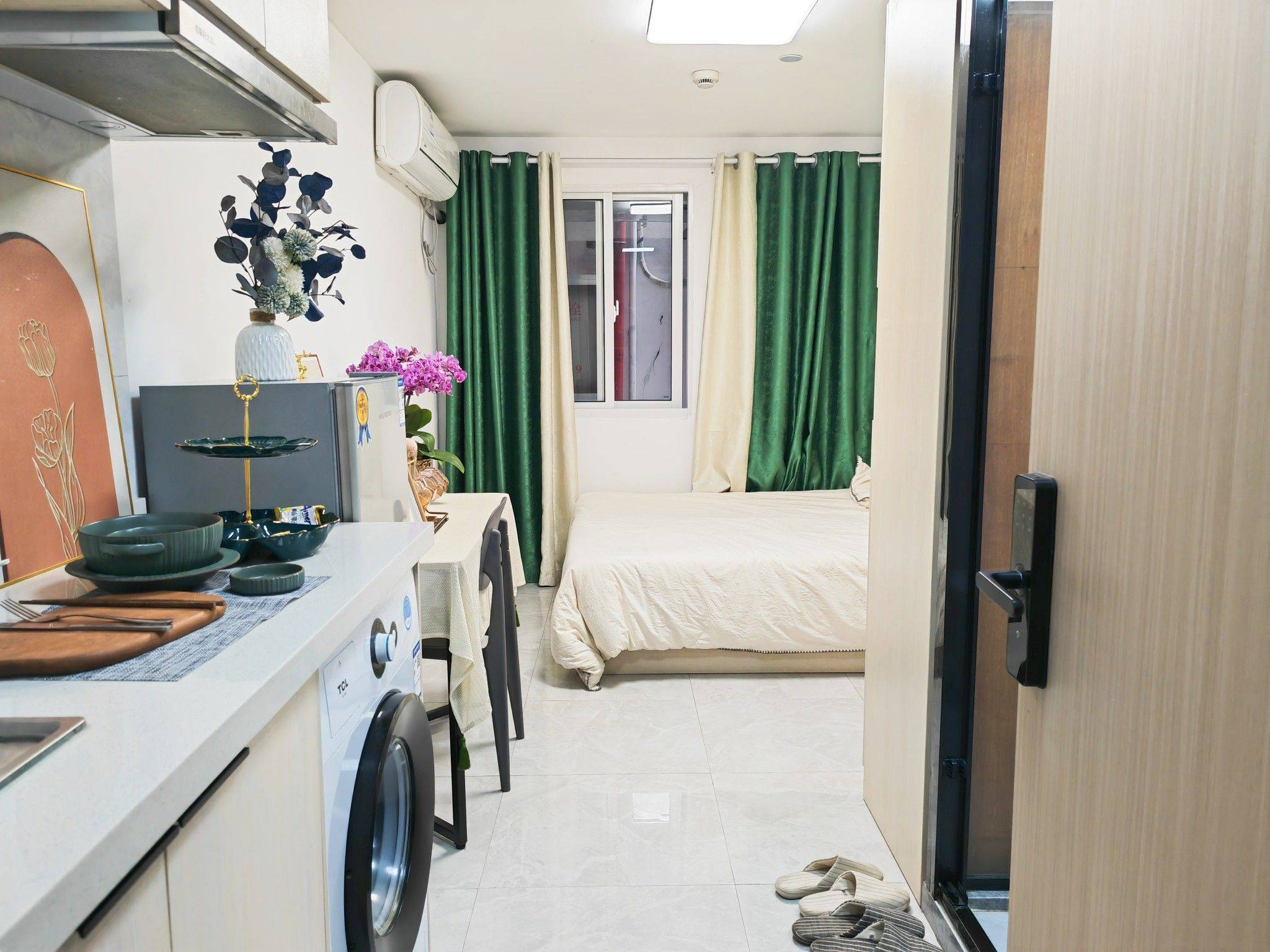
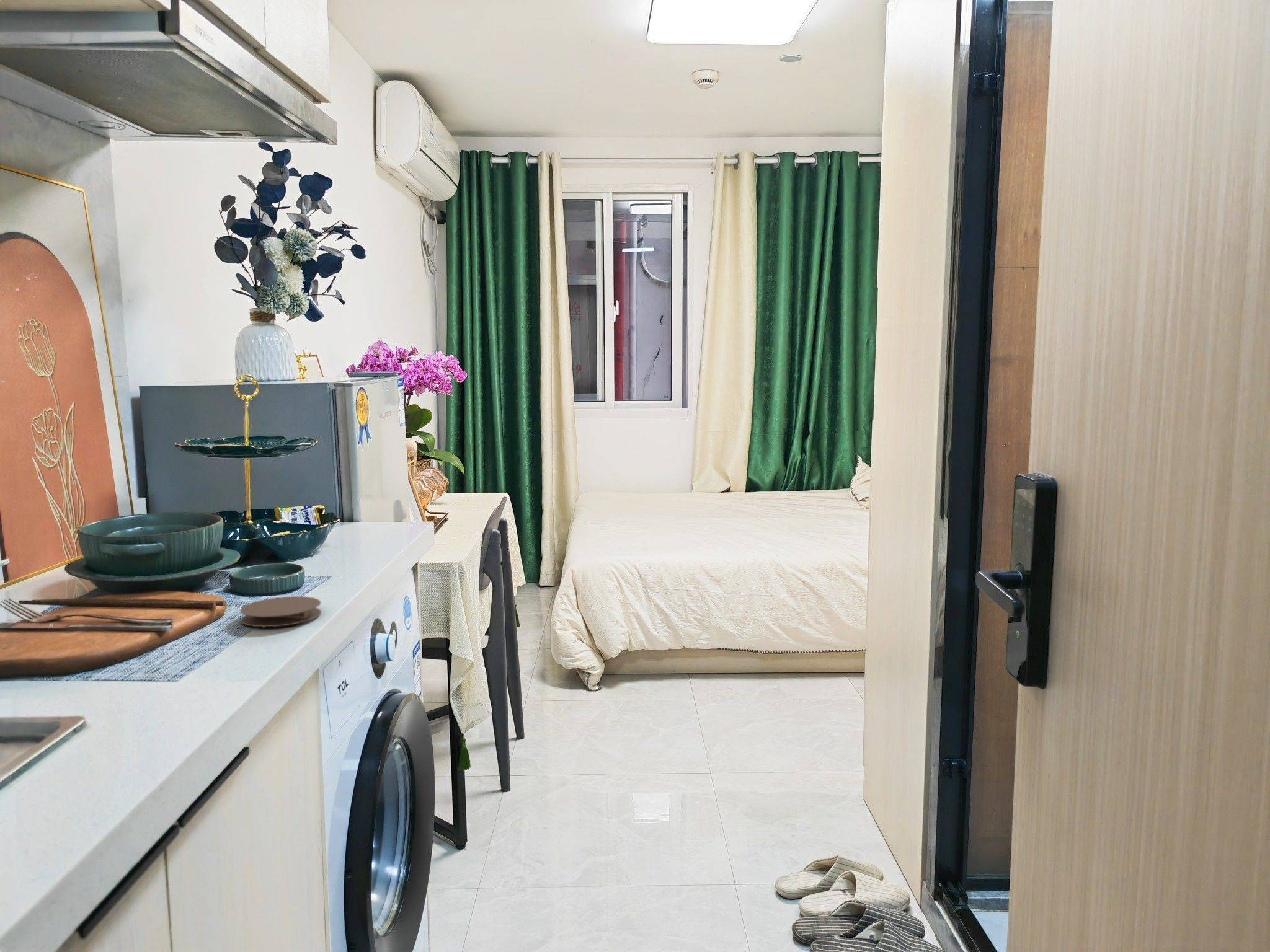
+ coaster (281, 610)
